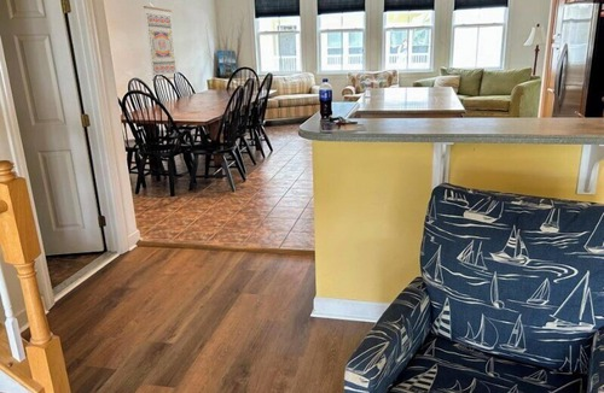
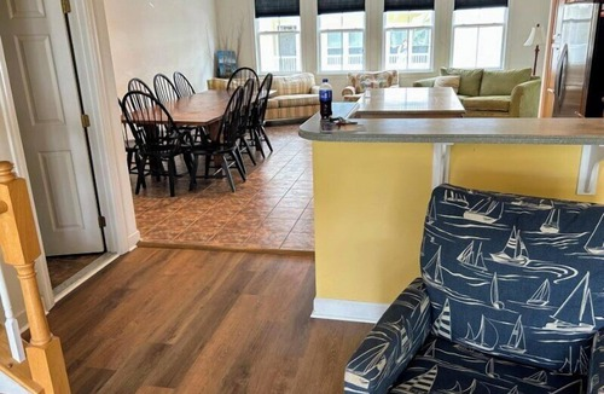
- wall art (162, 43)
